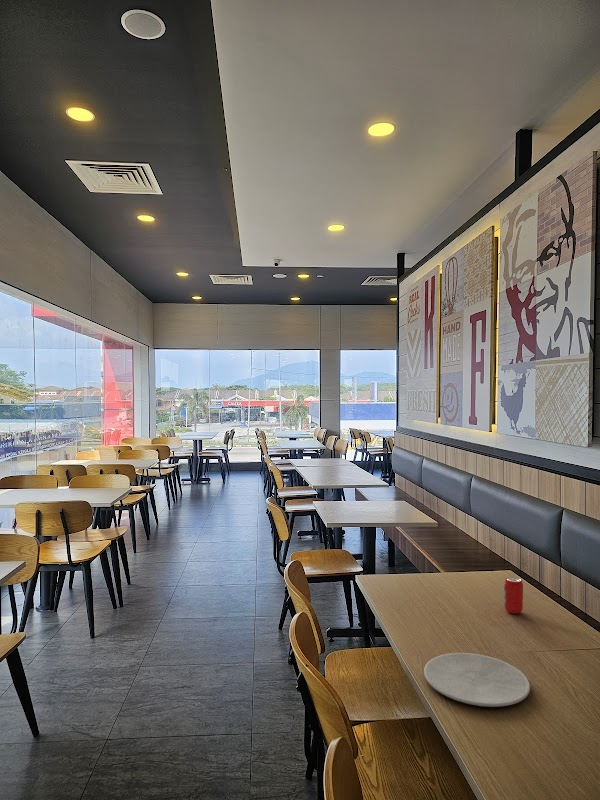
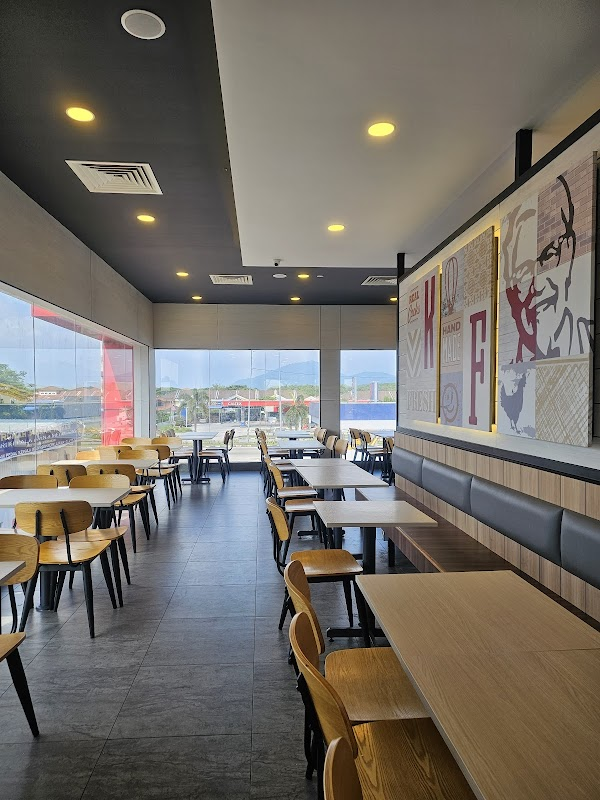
- beer can (513, 595)
- plate (475, 679)
